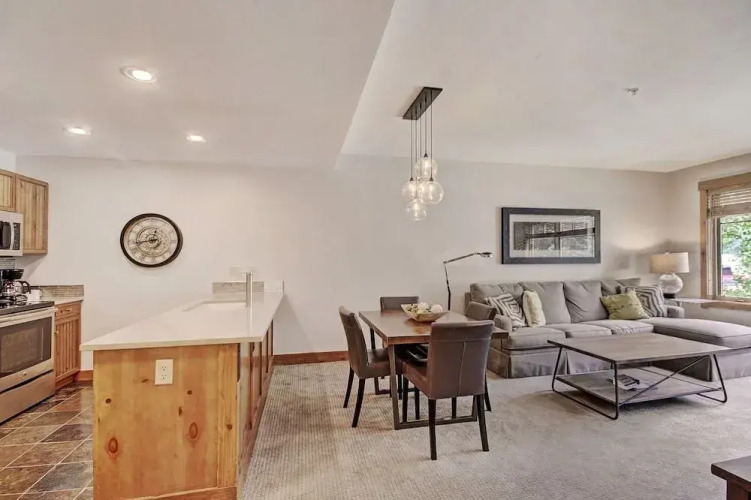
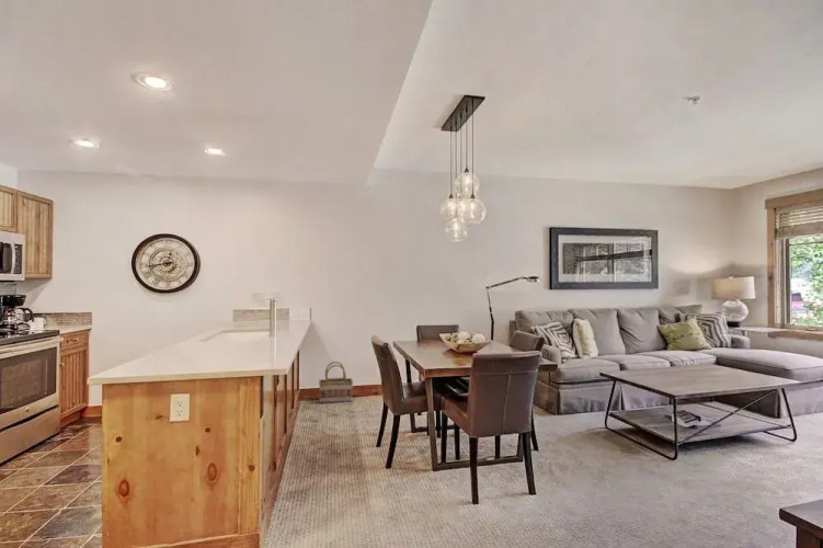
+ basket (335, 381)
